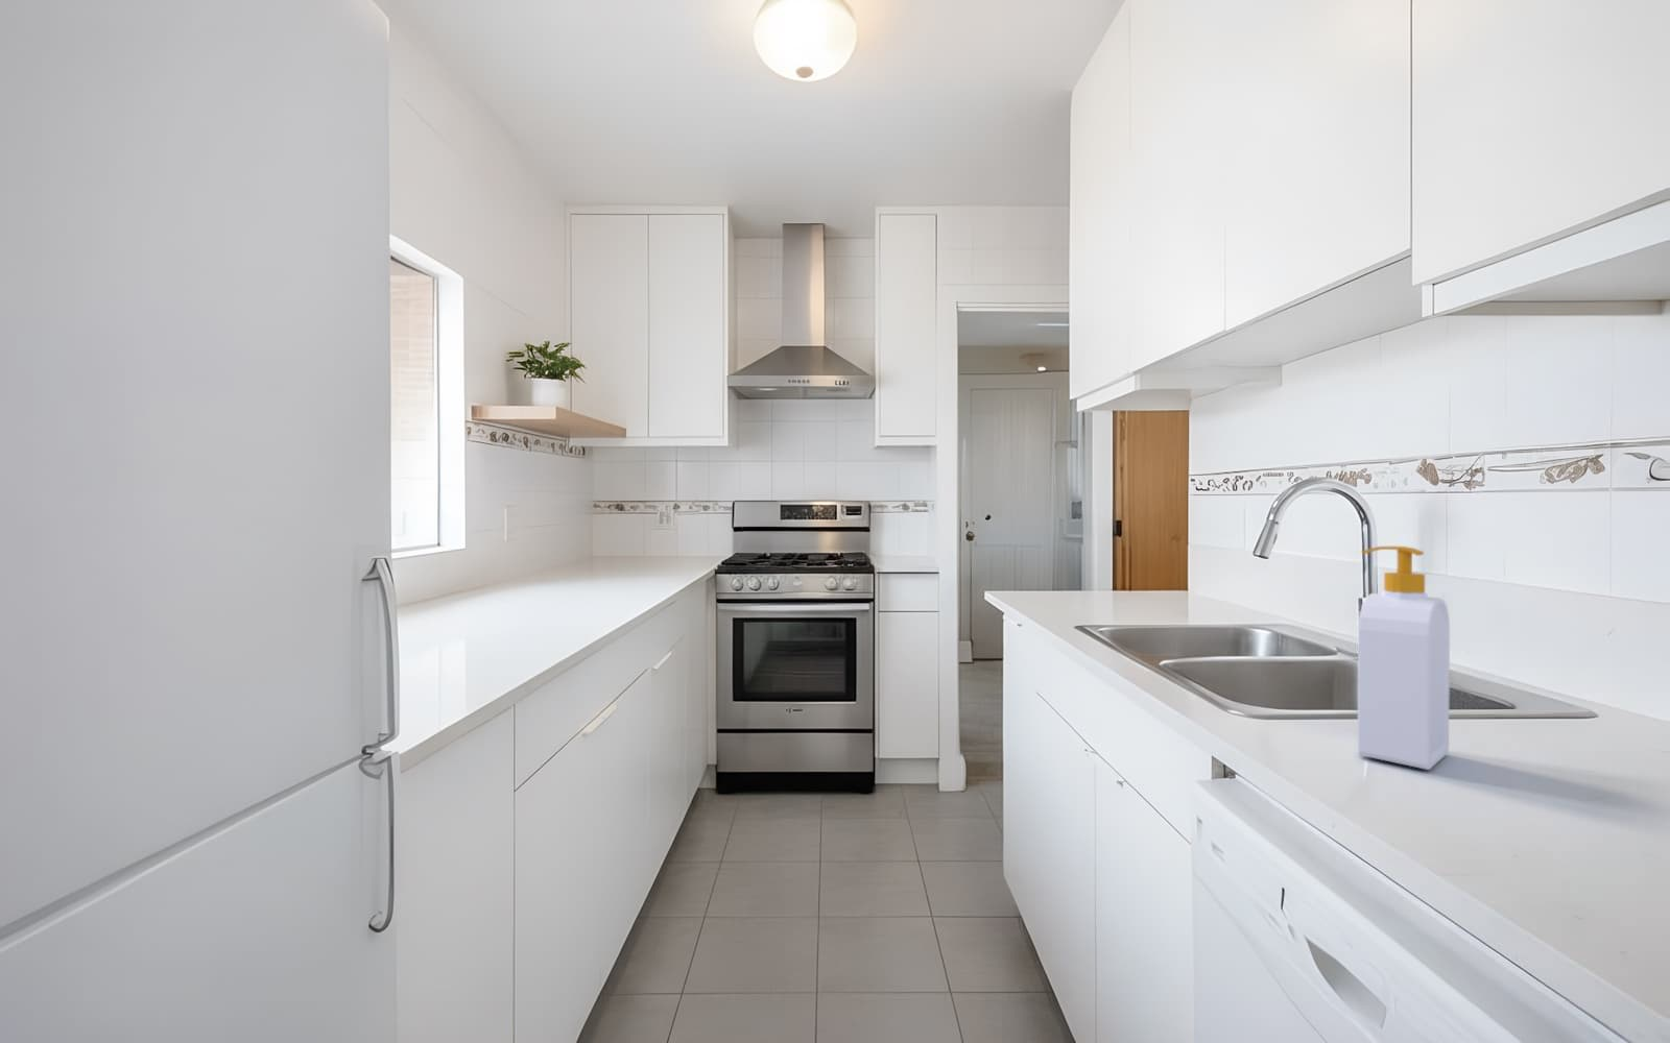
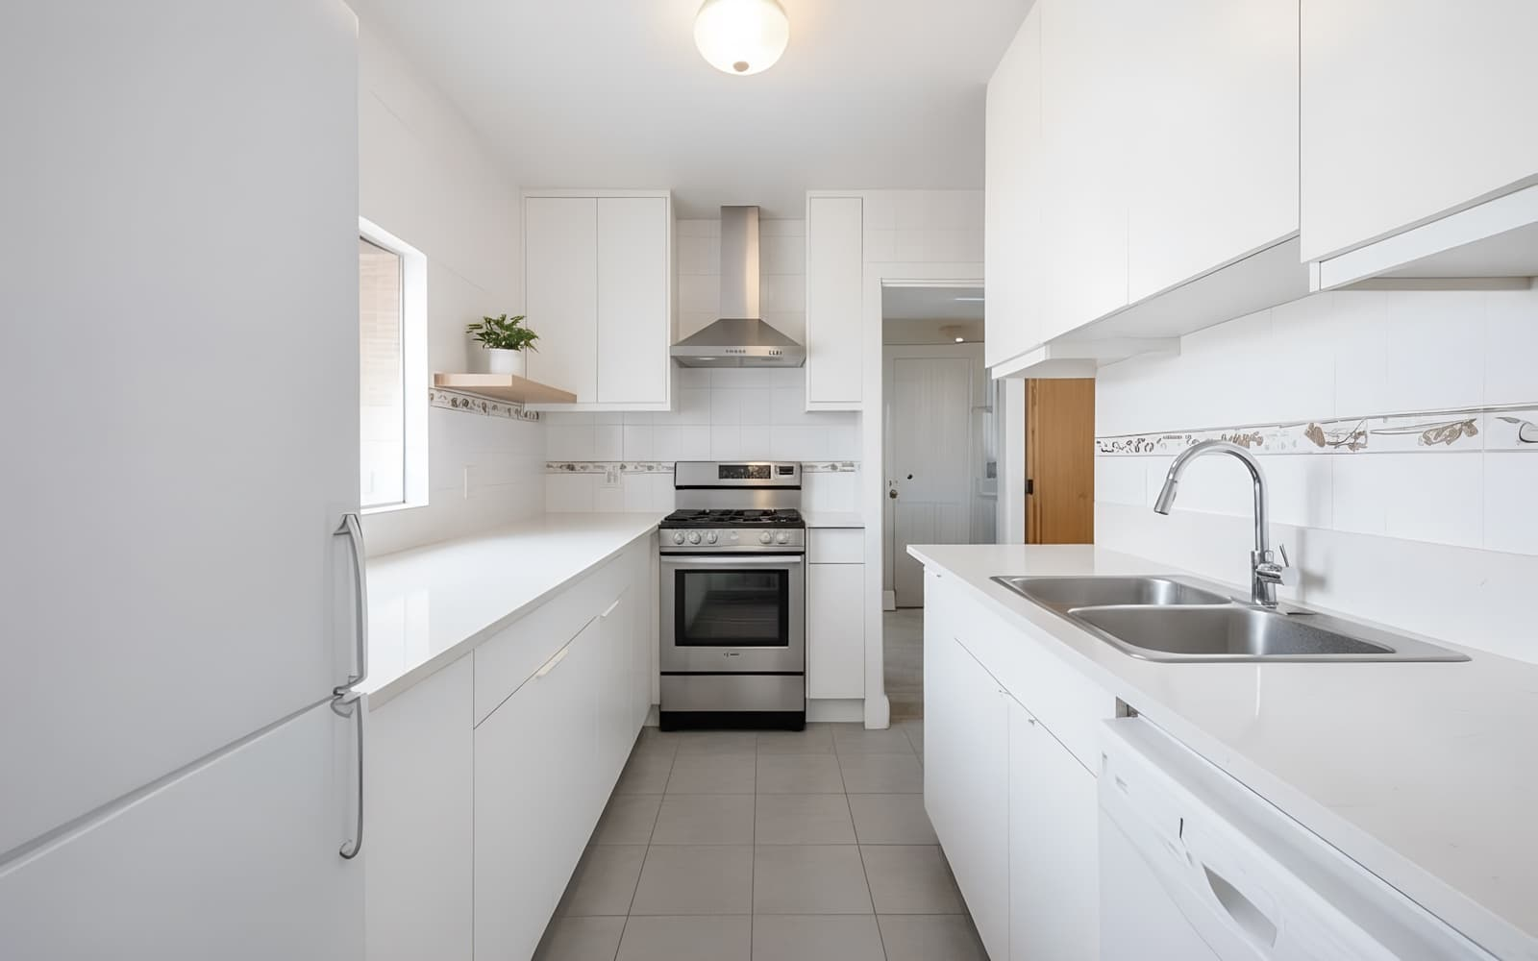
- soap bottle (1399, 650)
